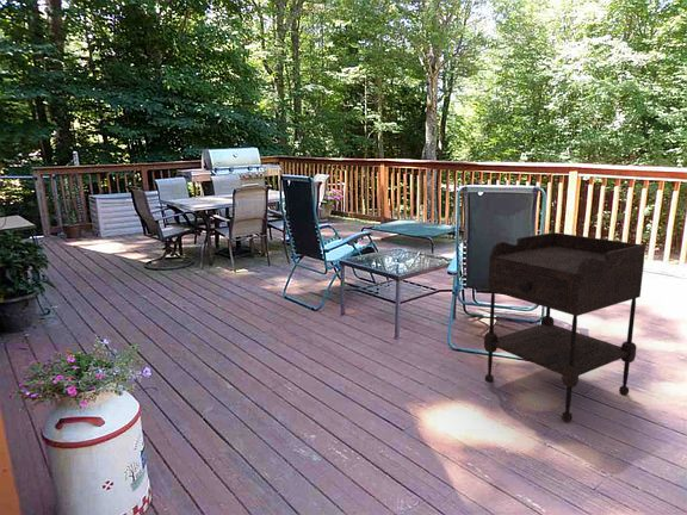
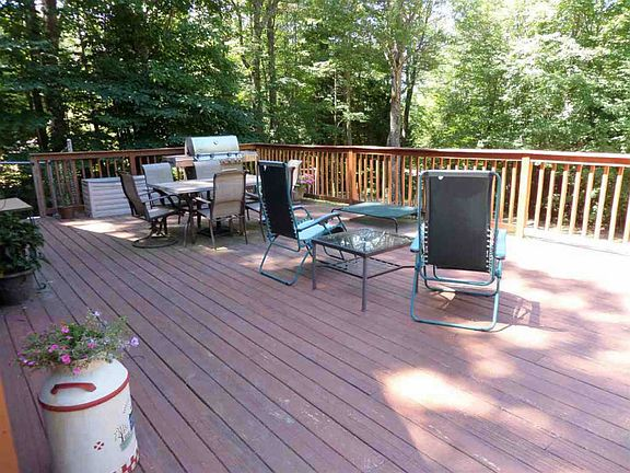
- side table (552, 318)
